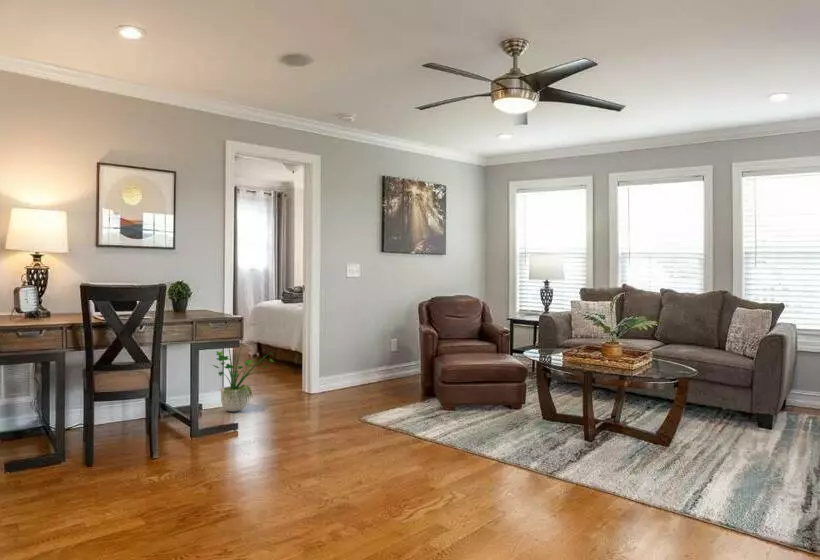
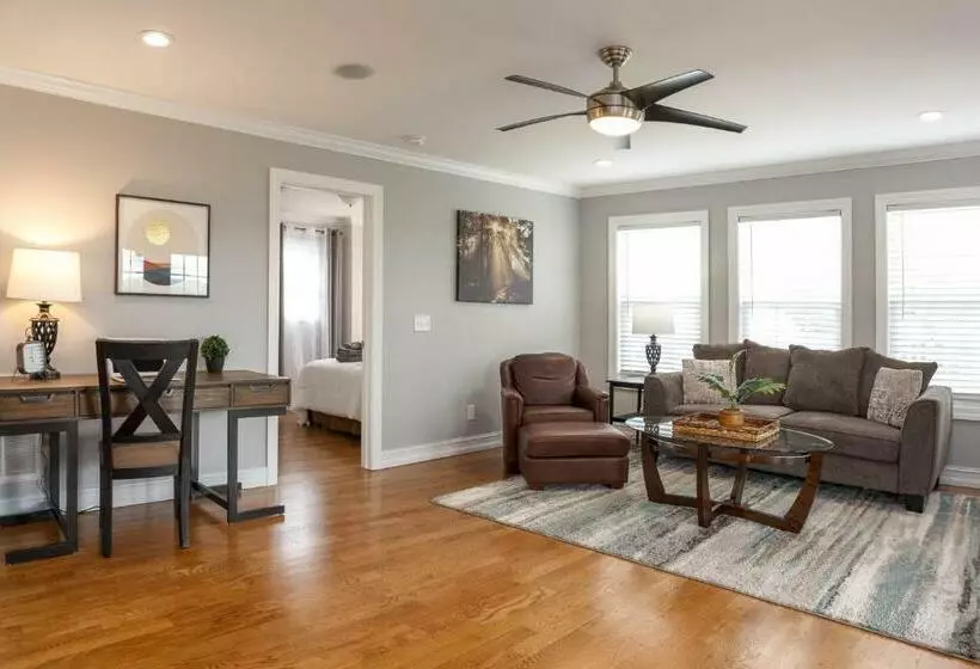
- potted plant (243, 372)
